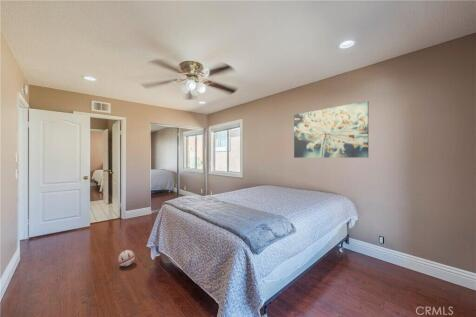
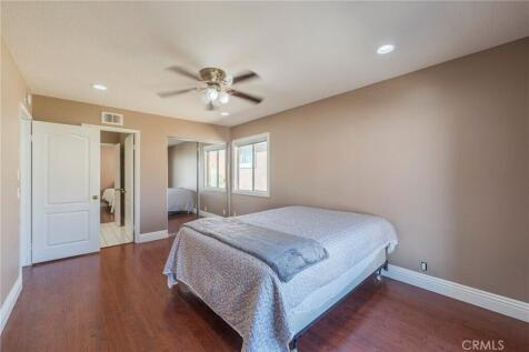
- ball (126, 258)
- wall art (326, 133)
